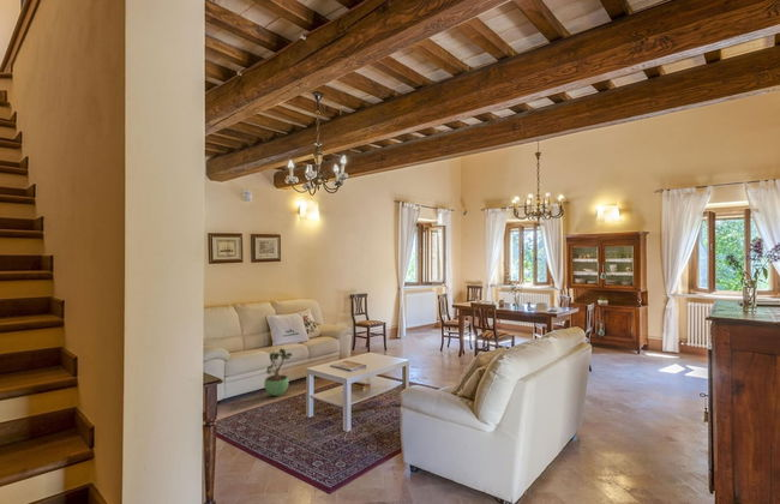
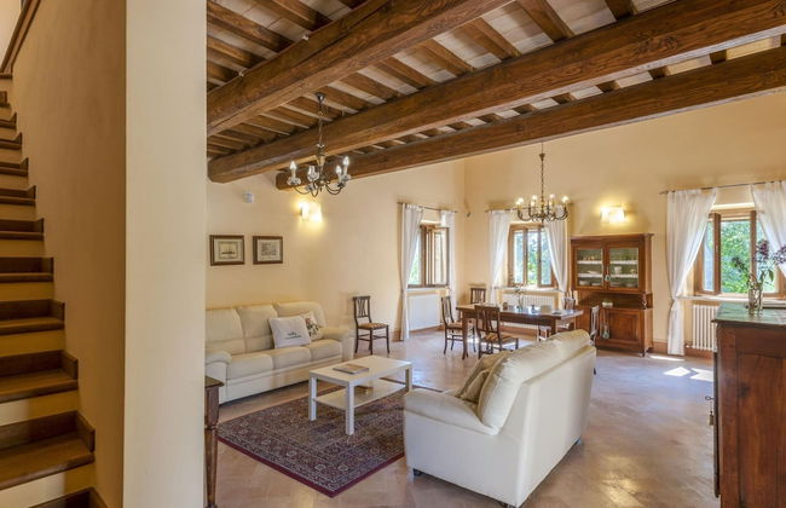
- potted plant (277, 371)
